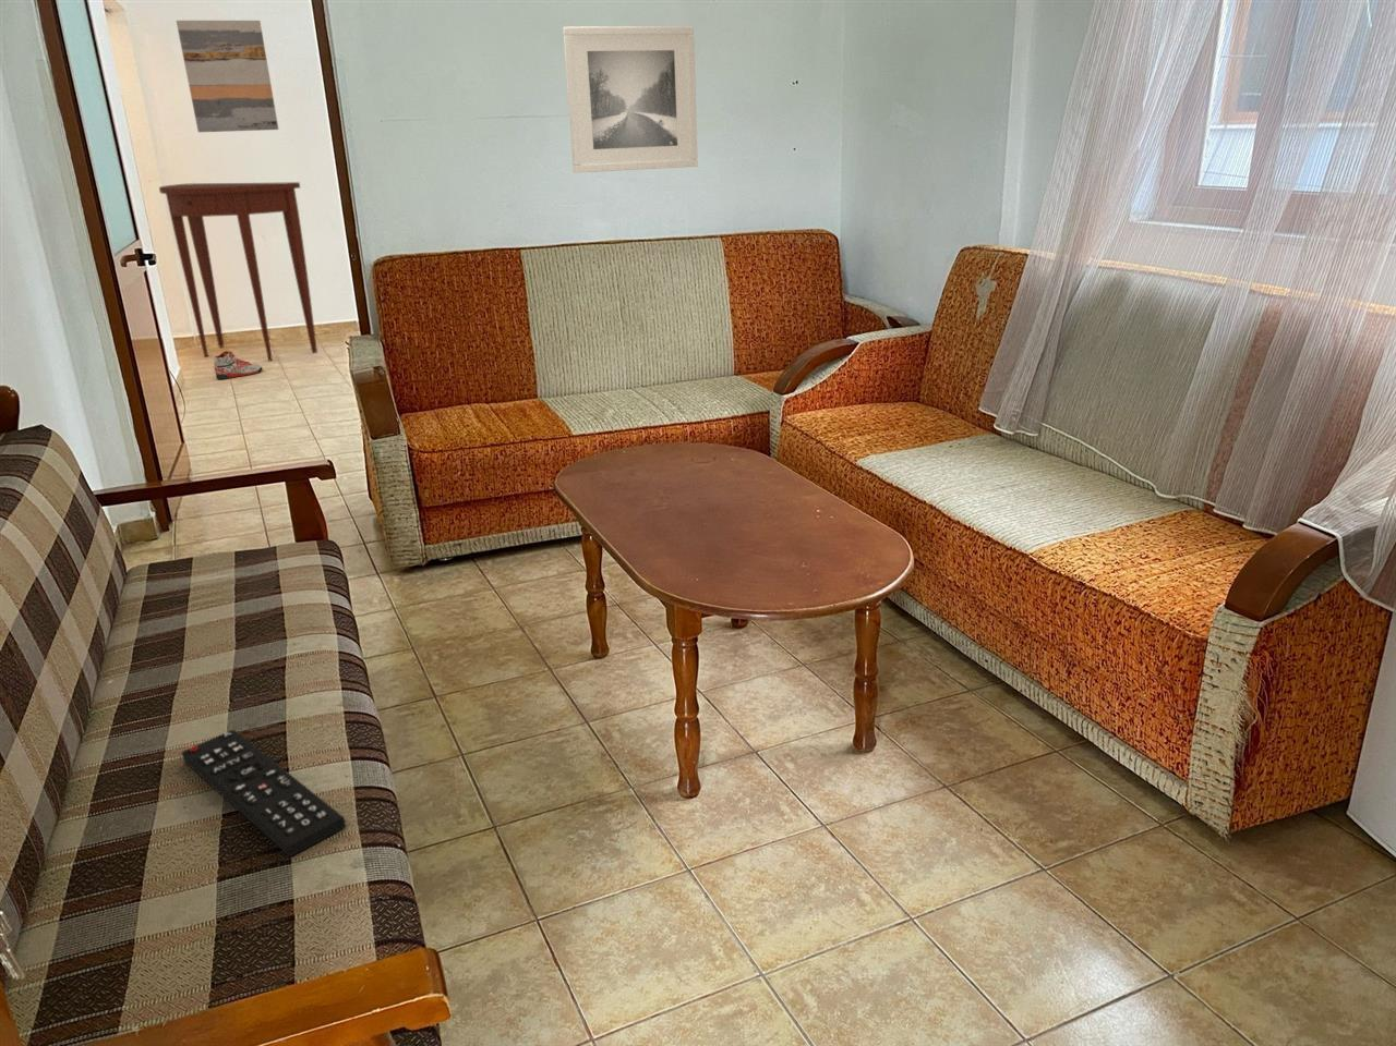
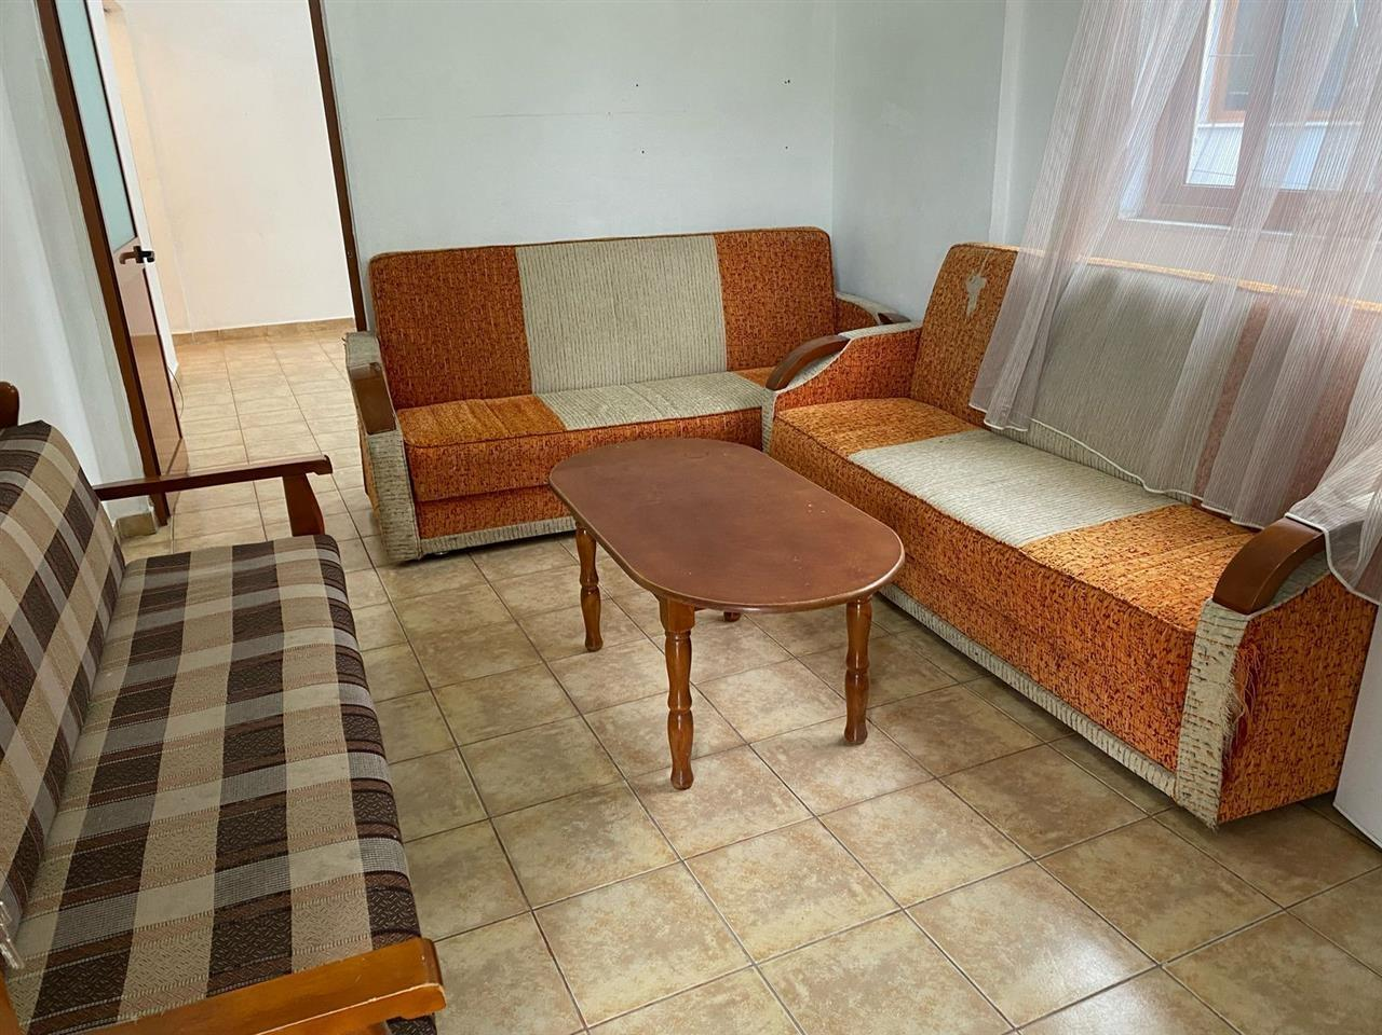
- wall art (228, 76)
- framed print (632, 99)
- sneaker (237, 363)
- remote control (258, 786)
- console table (247, 268)
